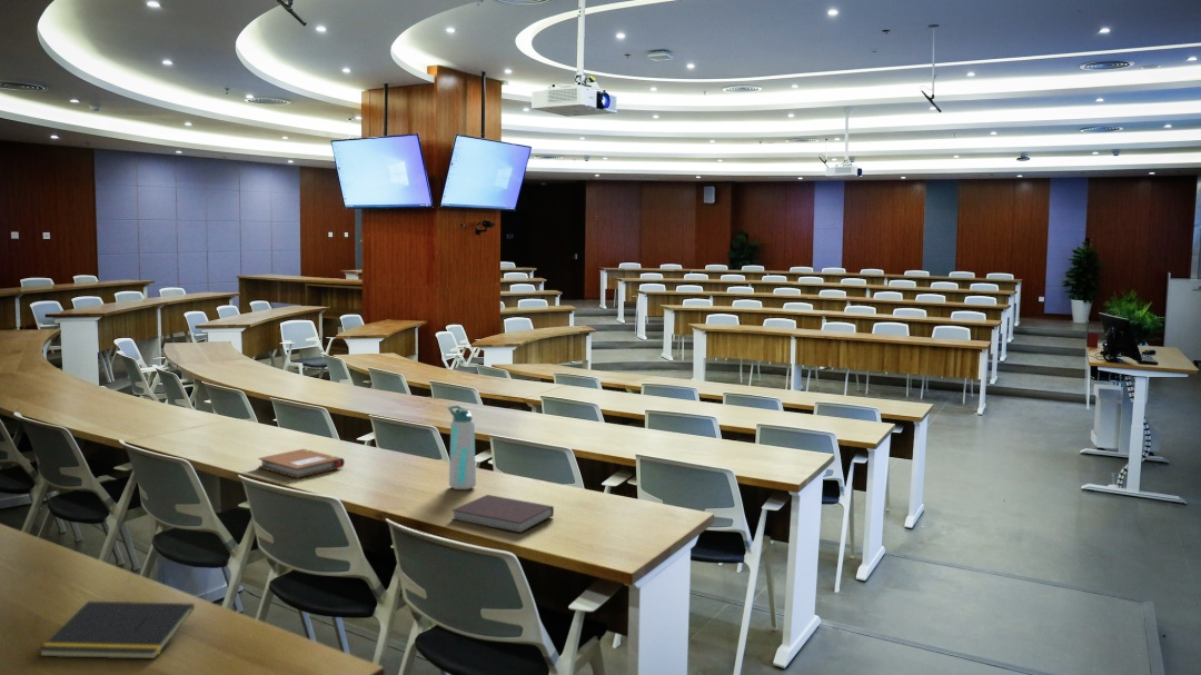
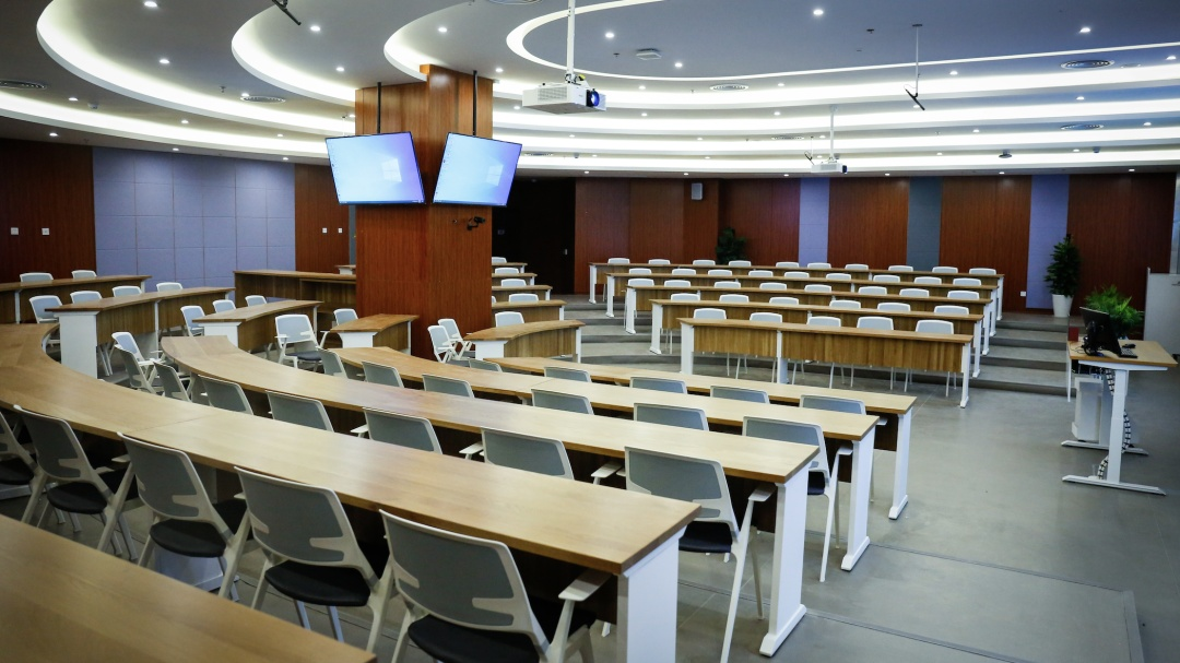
- notepad (120, 628)
- notebook (302, 463)
- water bottle (460, 447)
- notebook (503, 513)
